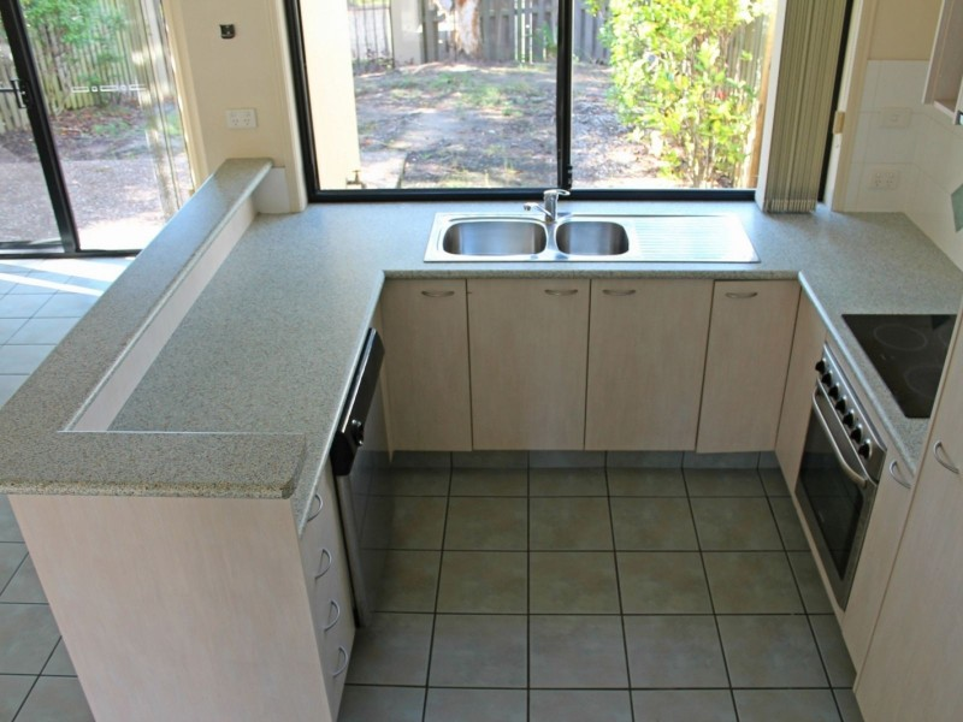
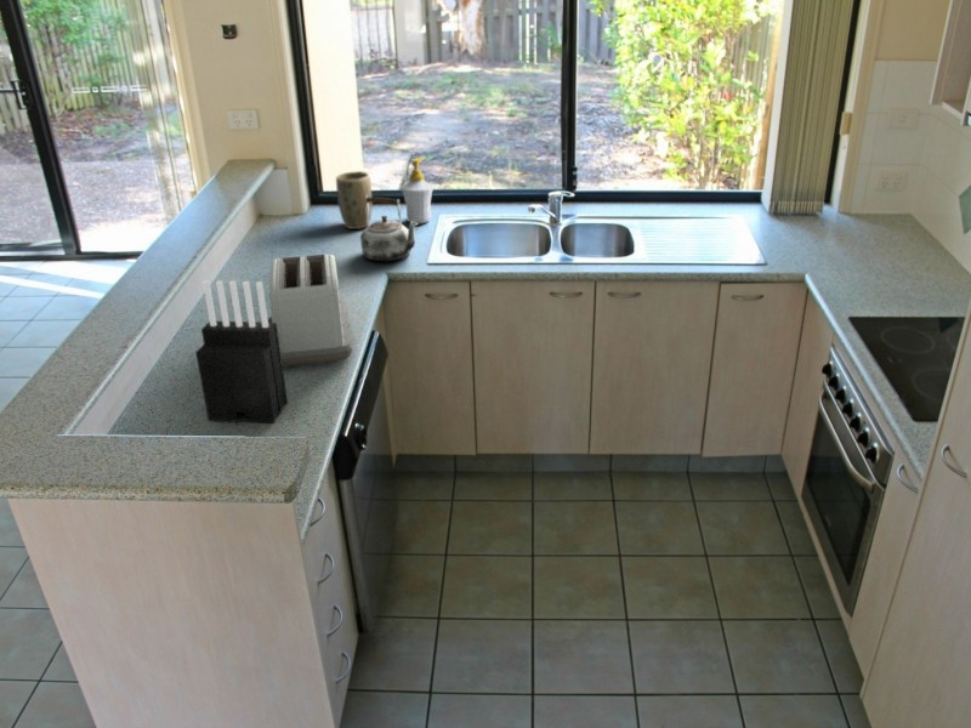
+ kettle (390, 227)
+ soap bottle (416, 190)
+ plant pot (354, 200)
+ toaster (306, 300)
+ knife block (237, 352)
